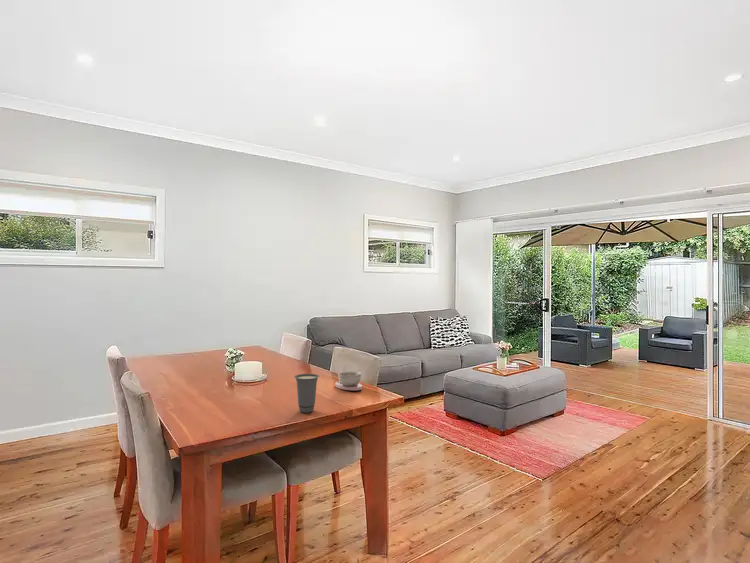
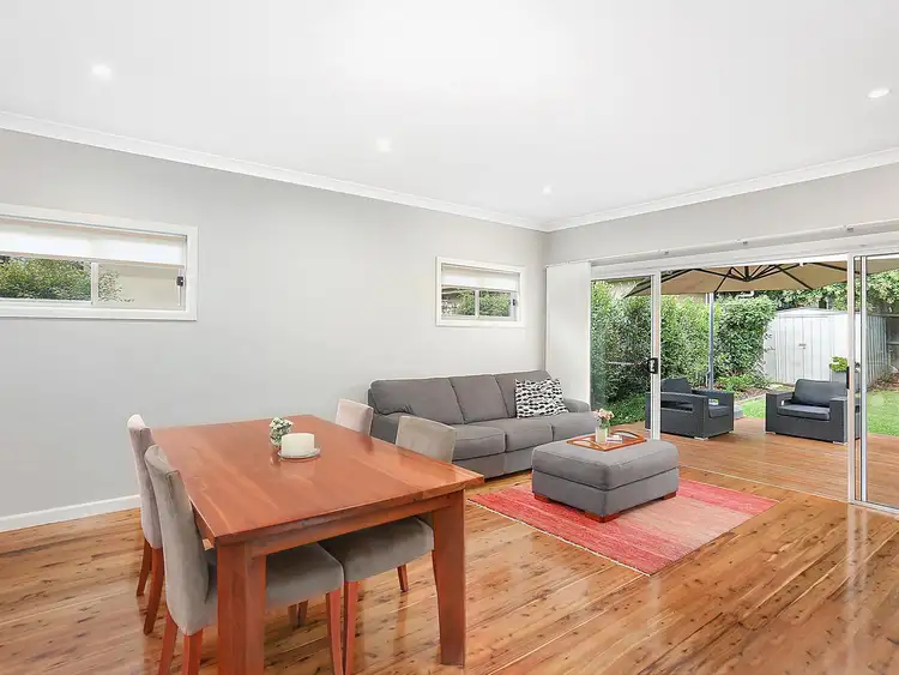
- bowl (347, 379)
- cup (306, 393)
